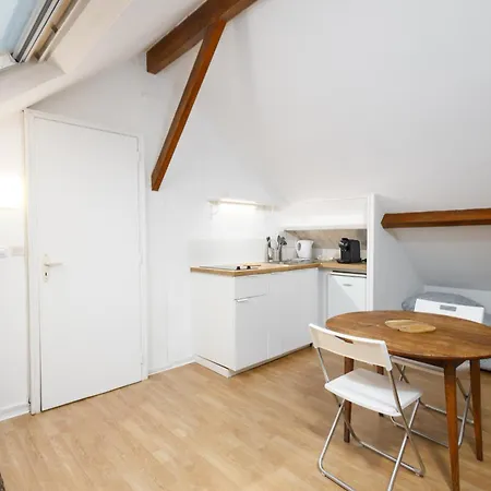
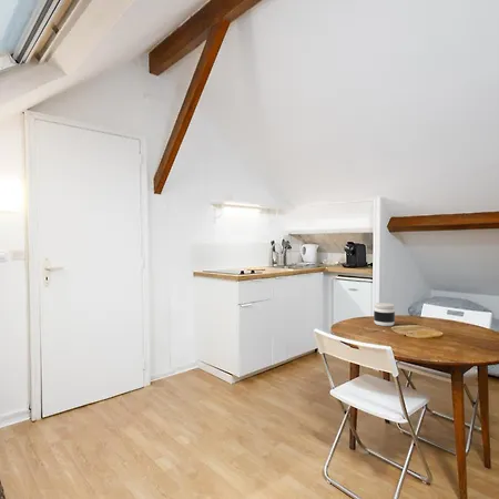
+ jar (384, 314)
